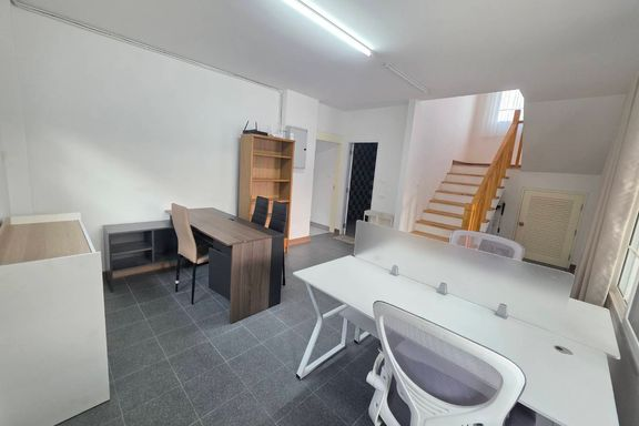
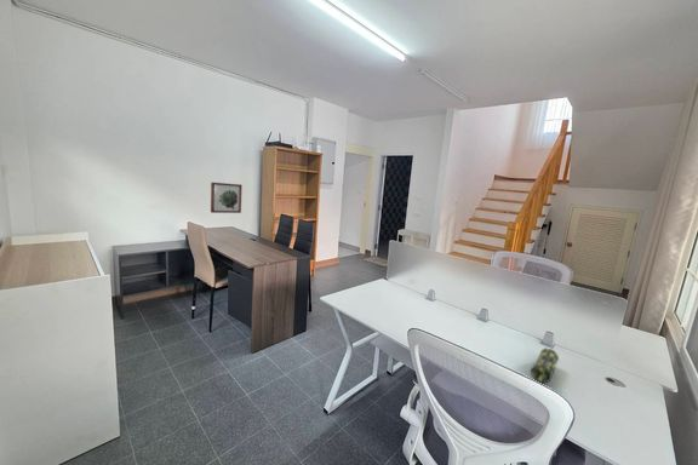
+ wall art (227, 197)
+ pencil case (545, 364)
